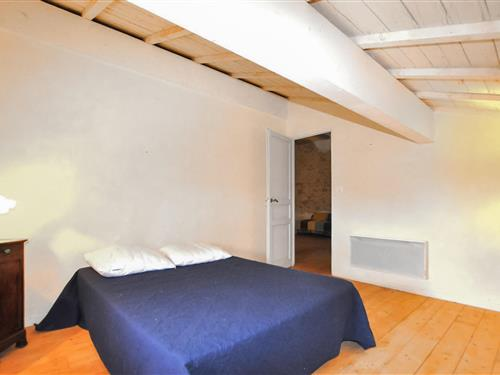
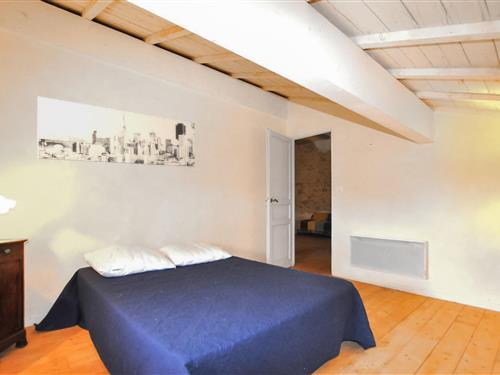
+ wall art (129, 137)
